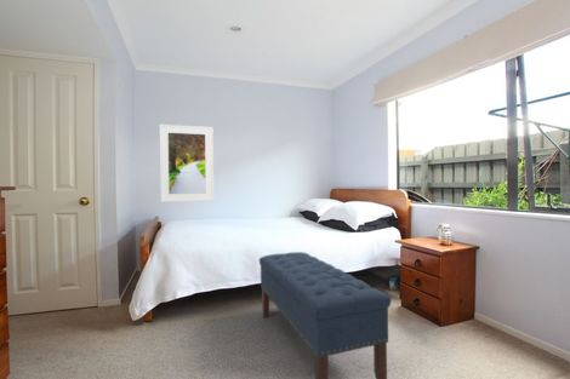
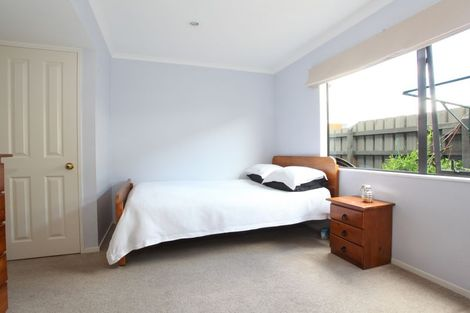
- bench (310, 305)
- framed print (187, 163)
